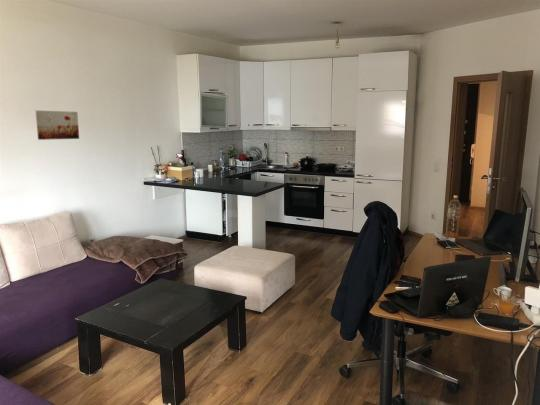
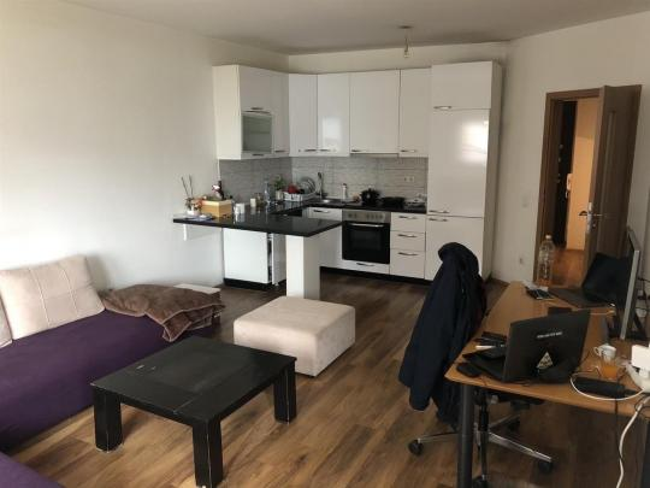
- wall art (58, 125)
